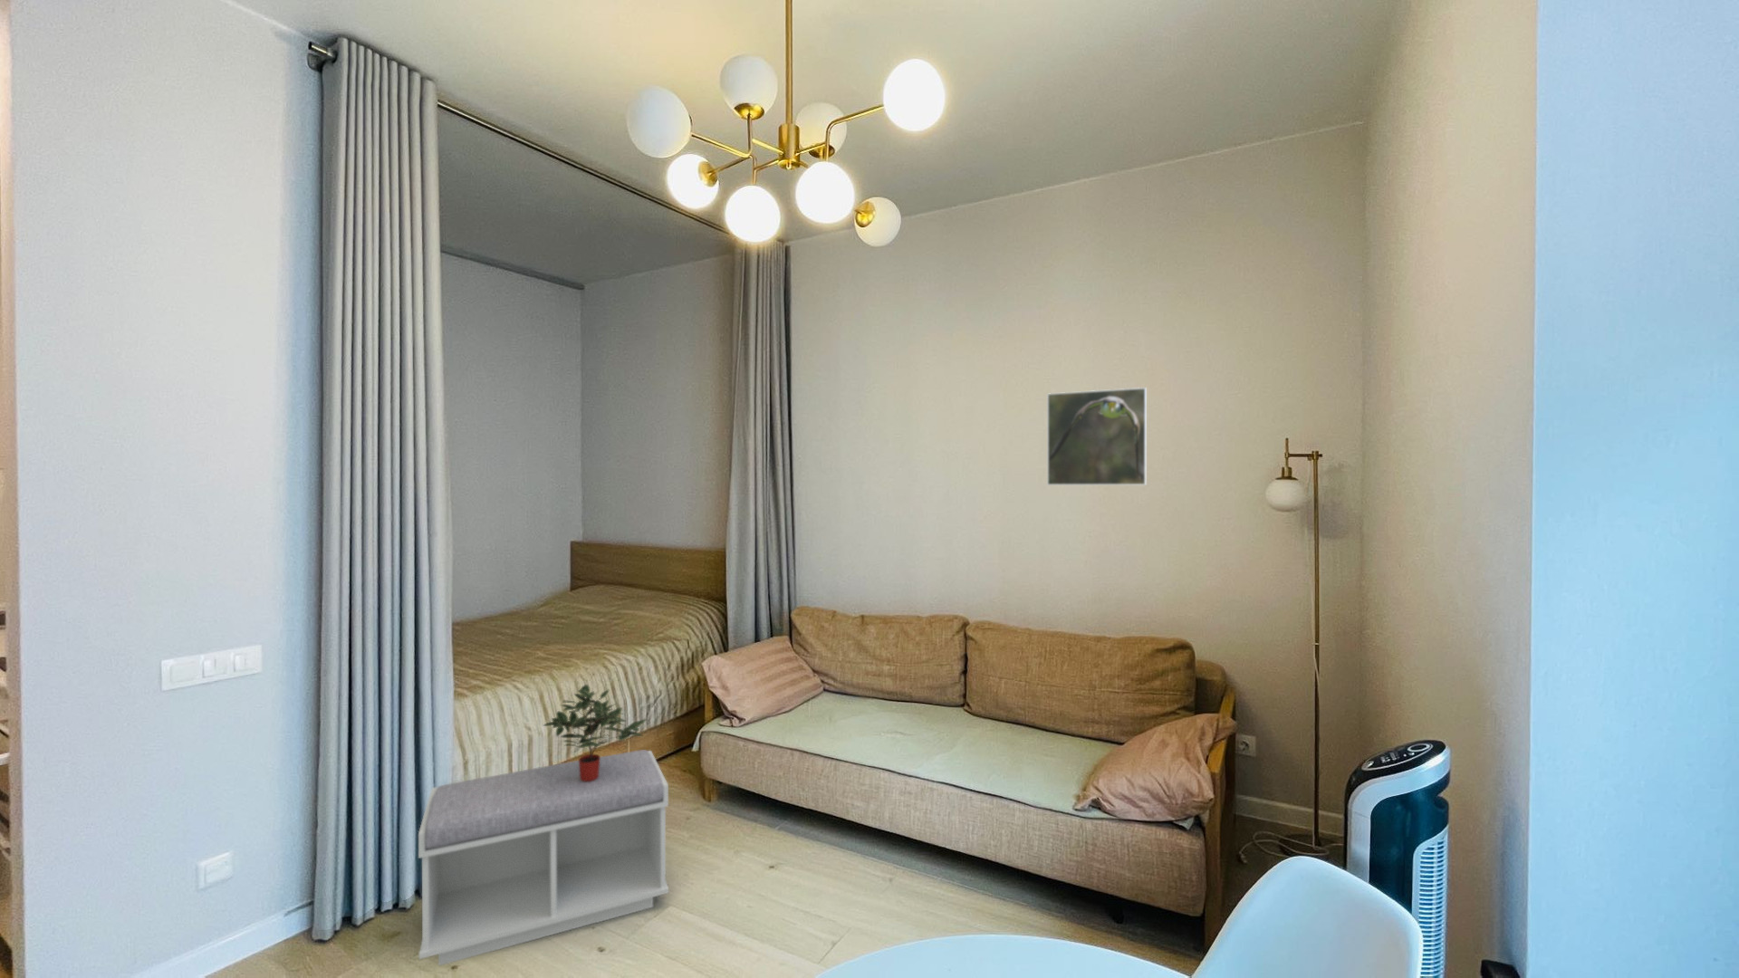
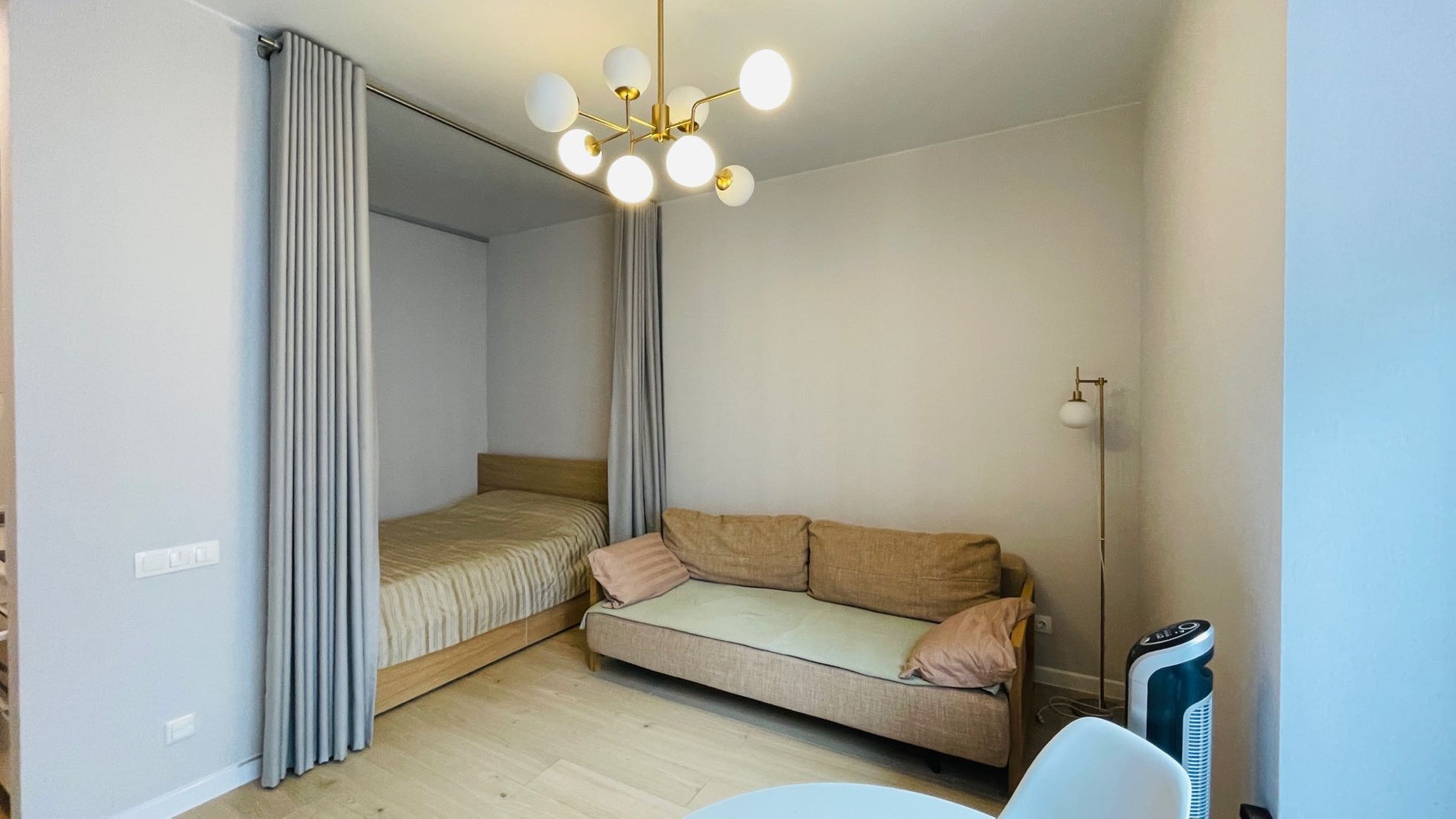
- potted plant (595, 728)
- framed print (1095, 437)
- bench (551, 845)
